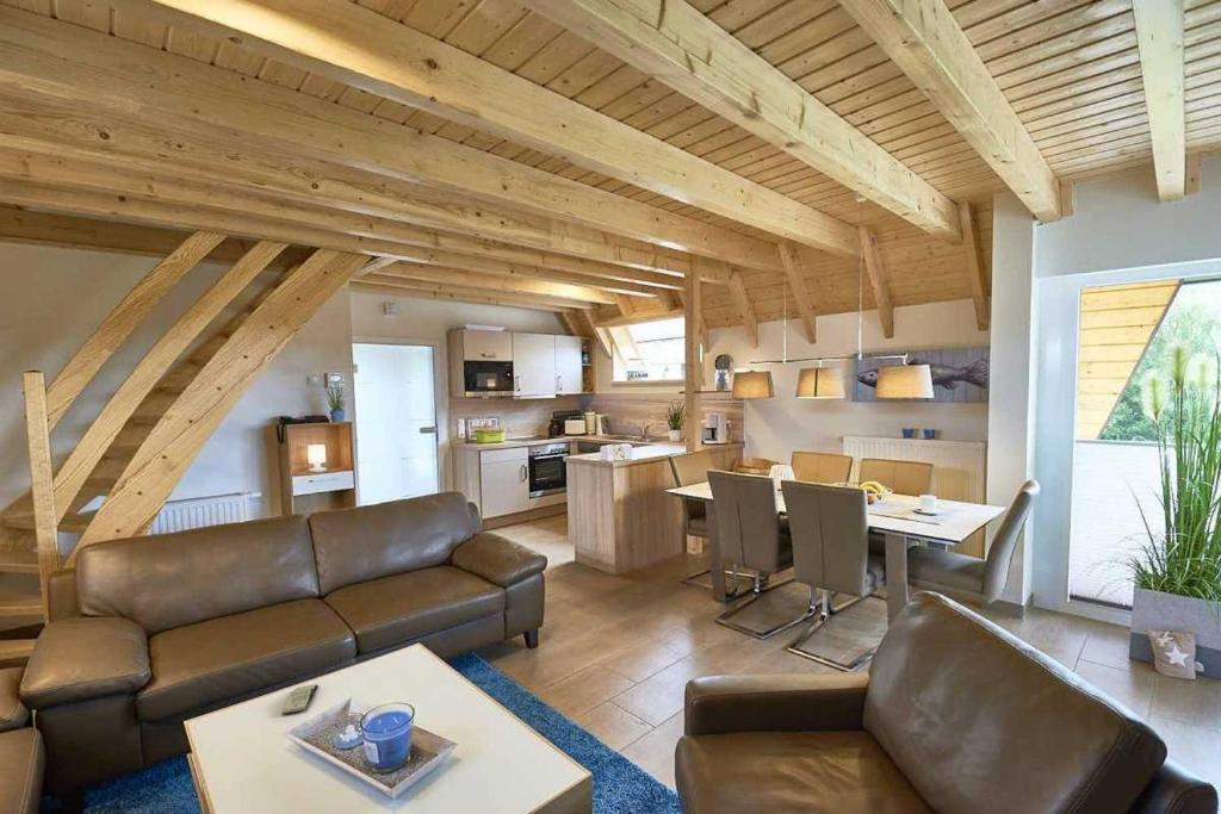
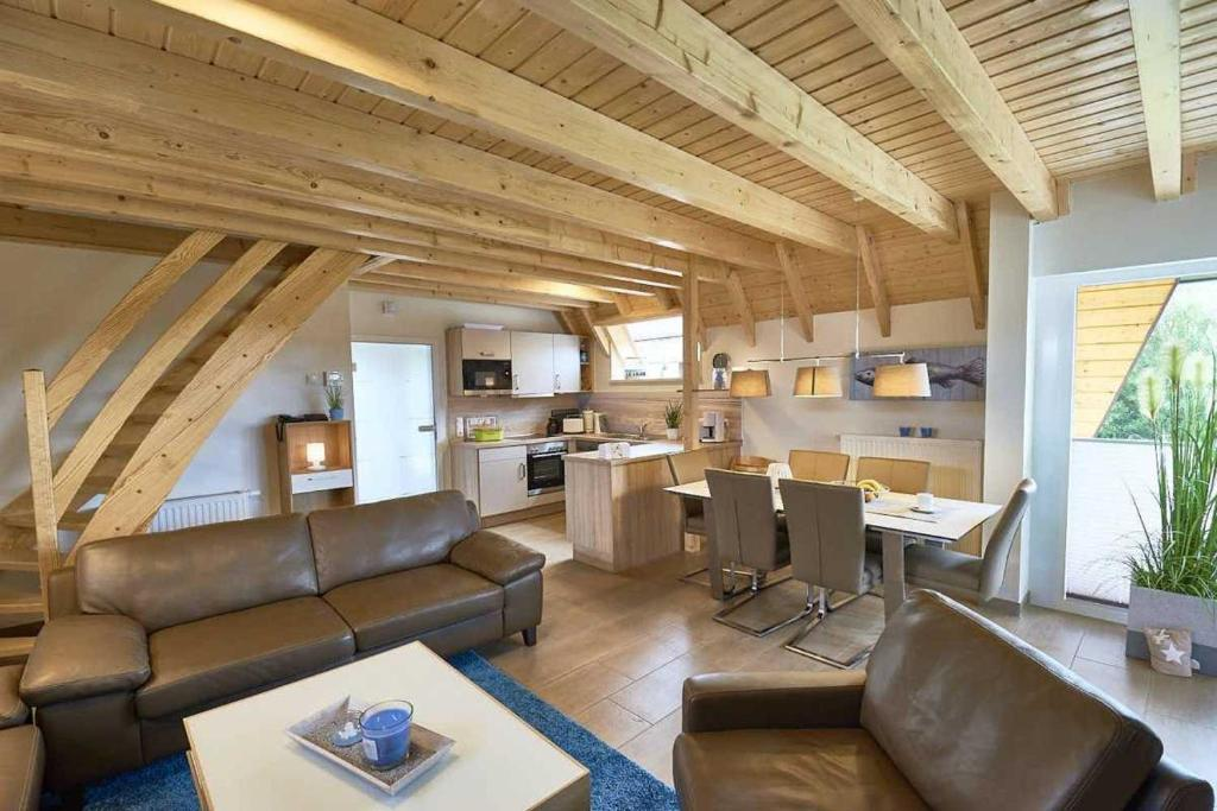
- book (300, 695)
